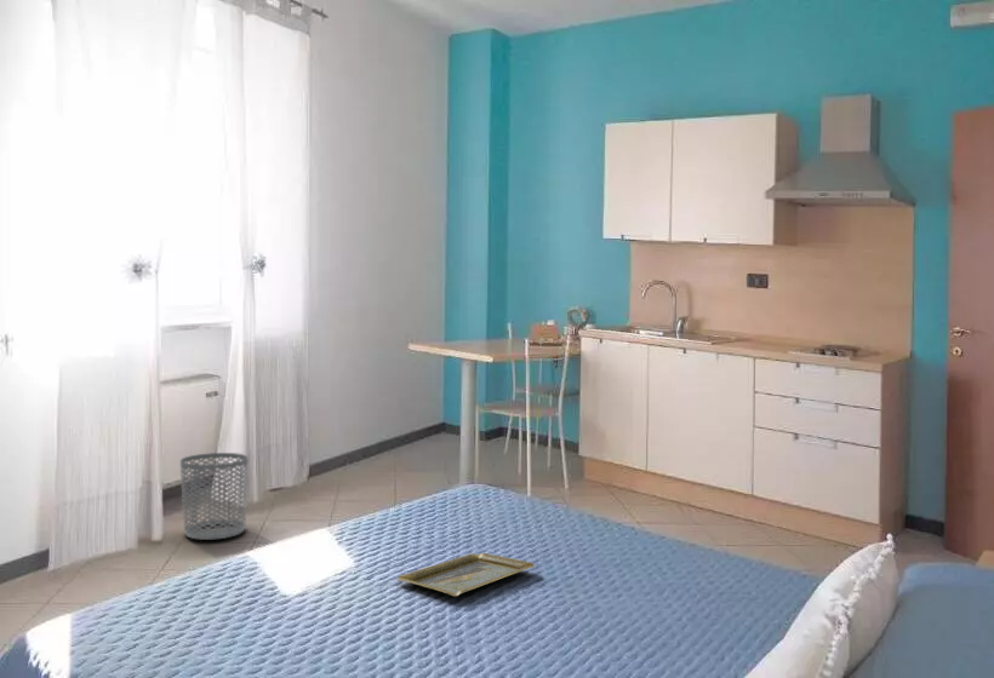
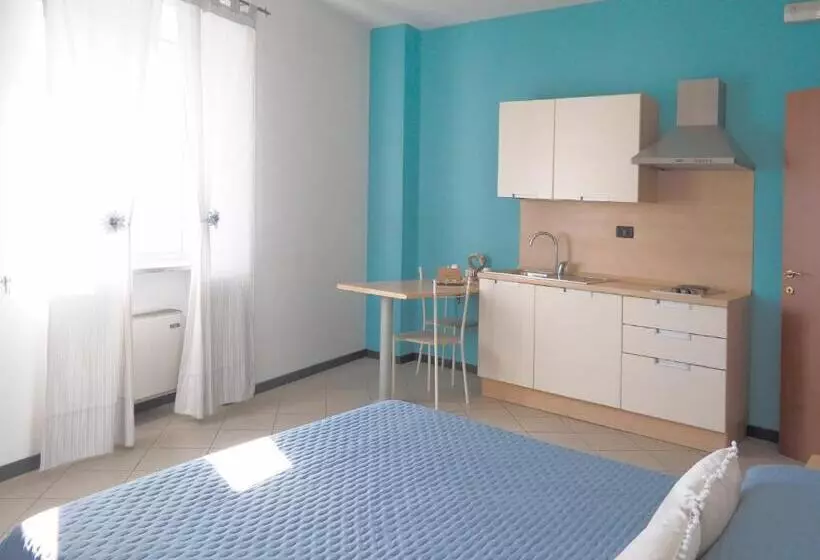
- waste bin (215, 495)
- tray (467, 573)
